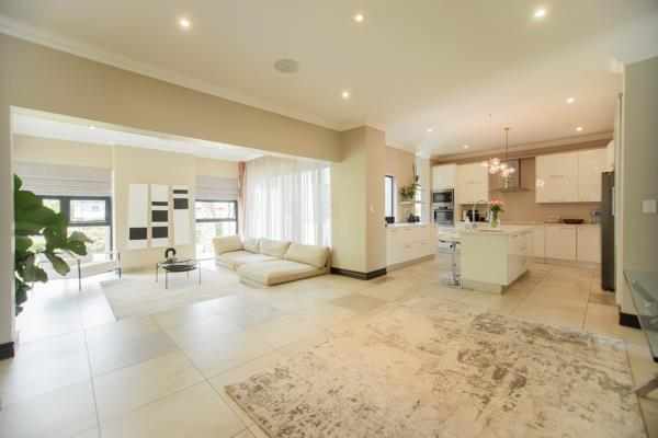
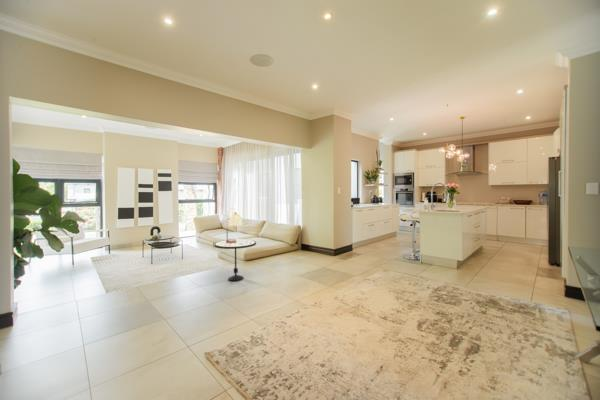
+ lamp (234, 224)
+ side table (235, 260)
